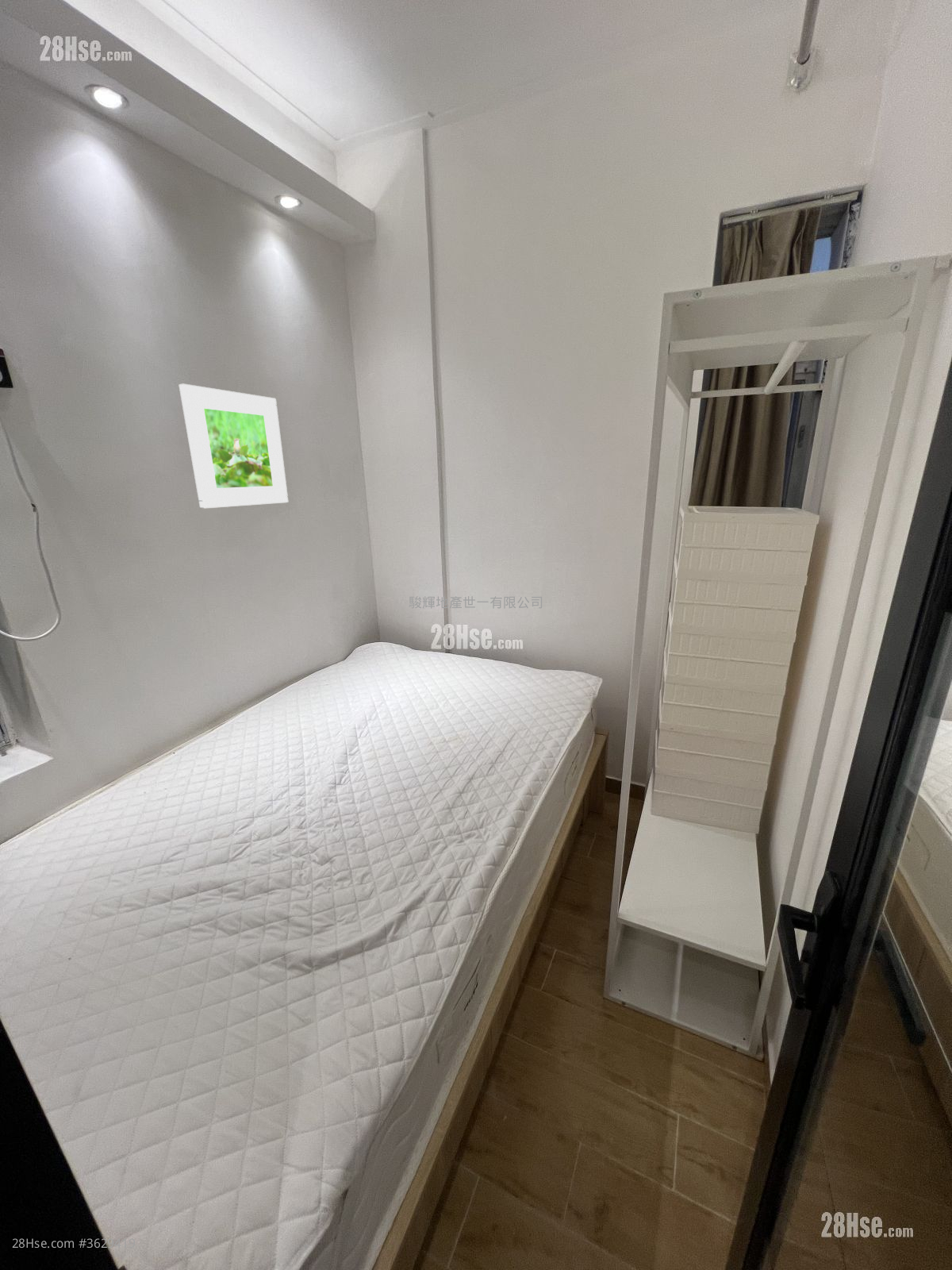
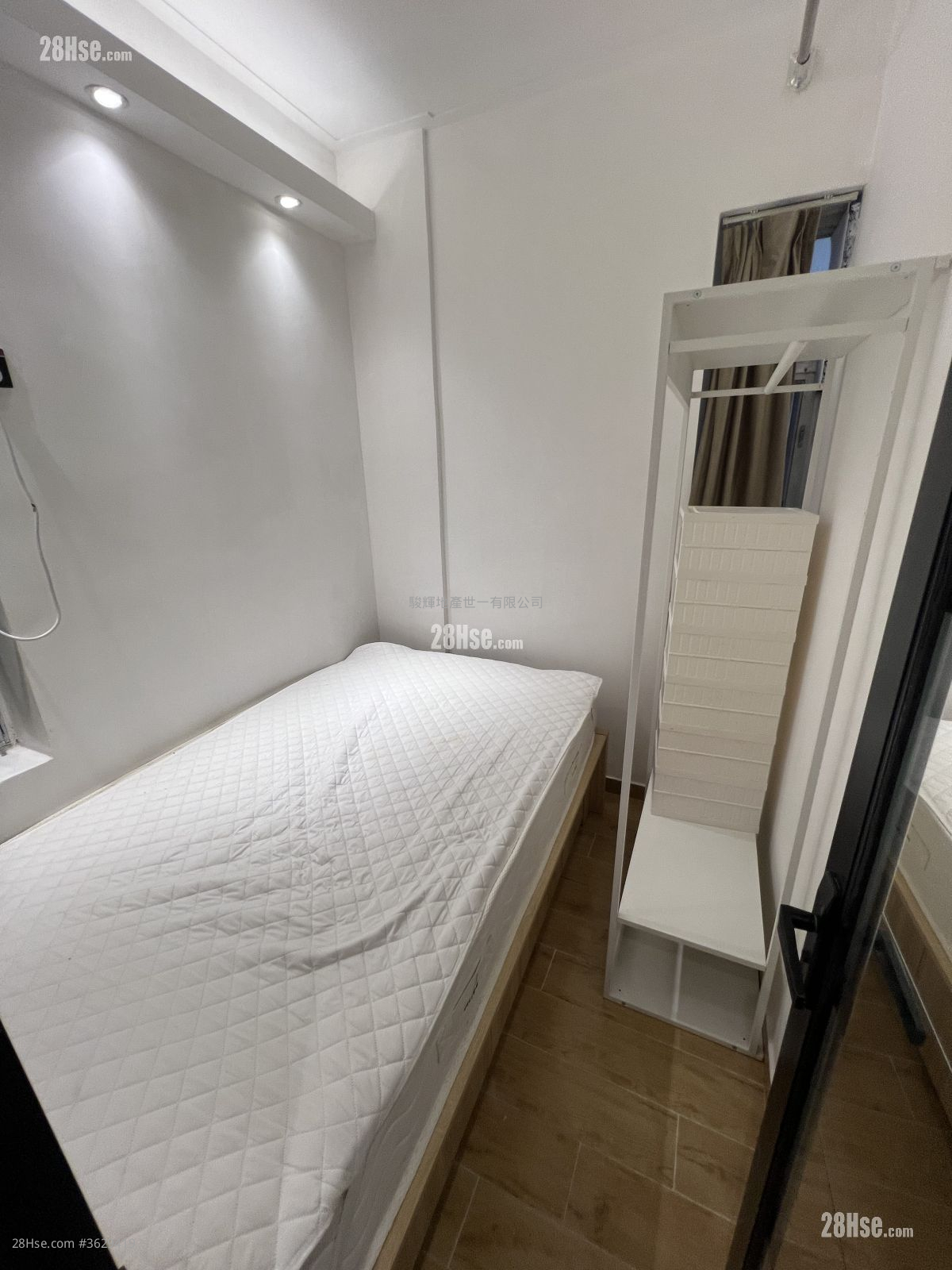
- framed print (240, 450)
